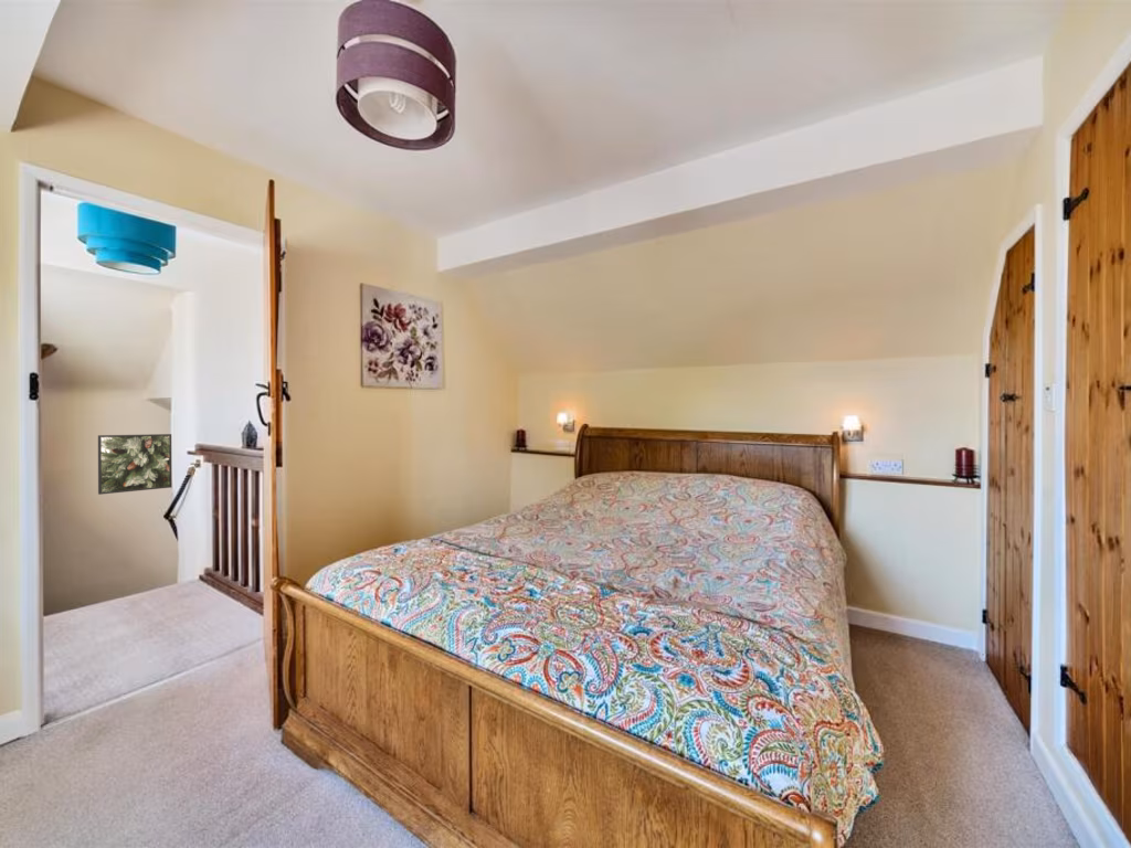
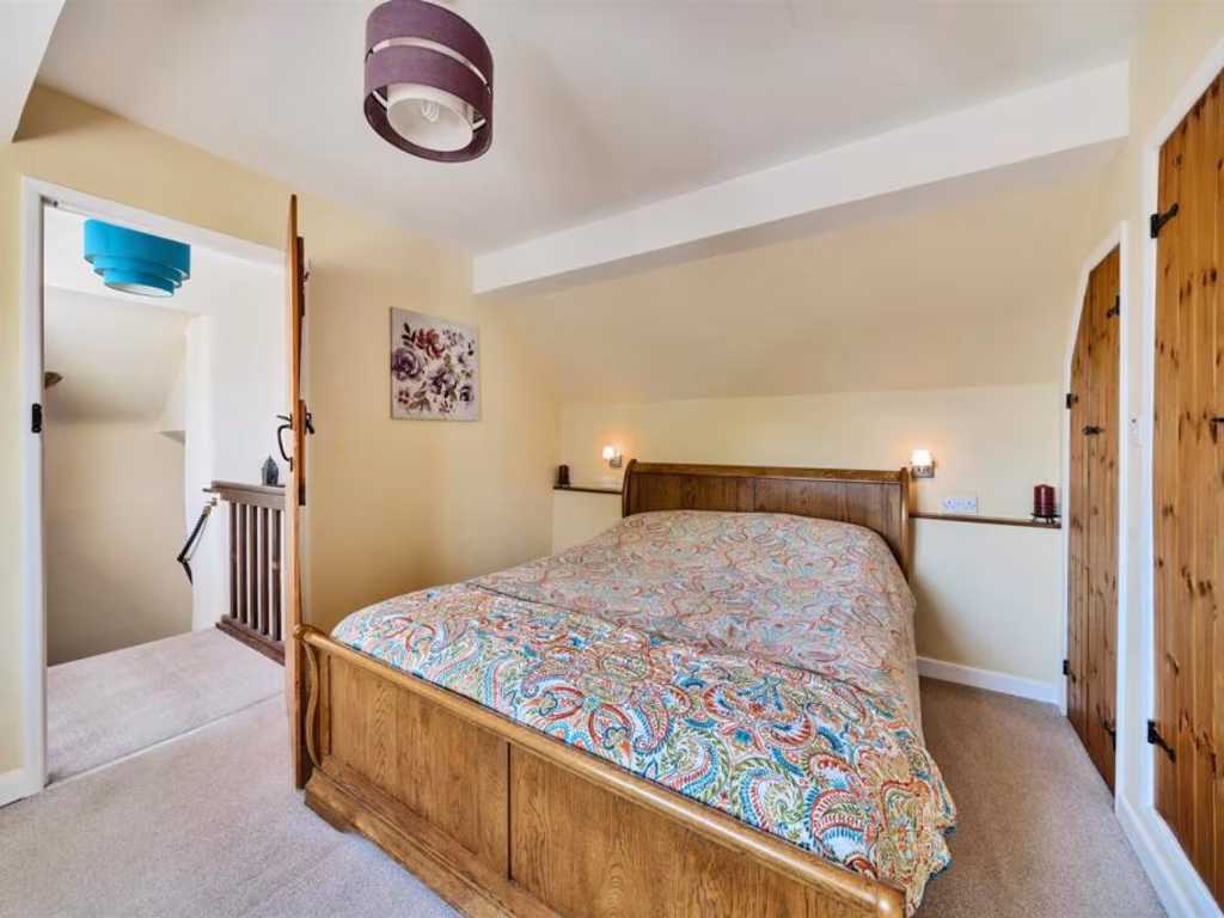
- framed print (136, 463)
